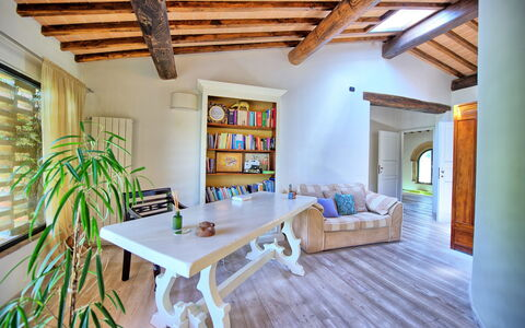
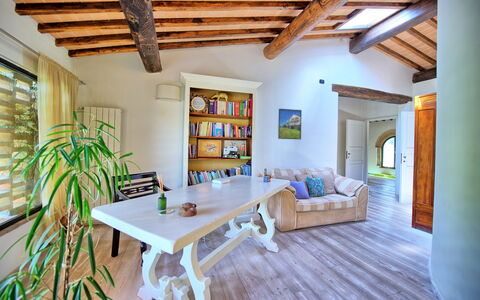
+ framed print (290, 124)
